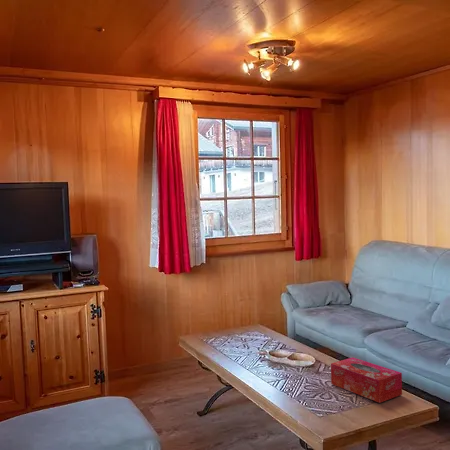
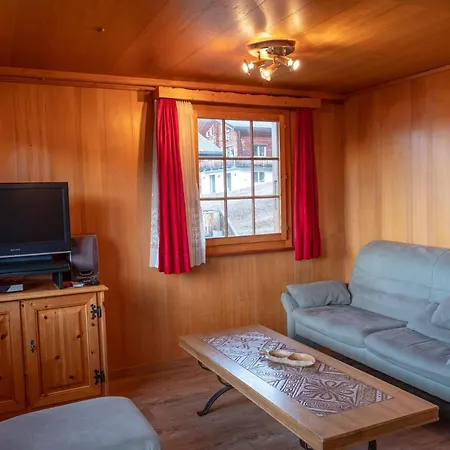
- tissue box (365, 378)
